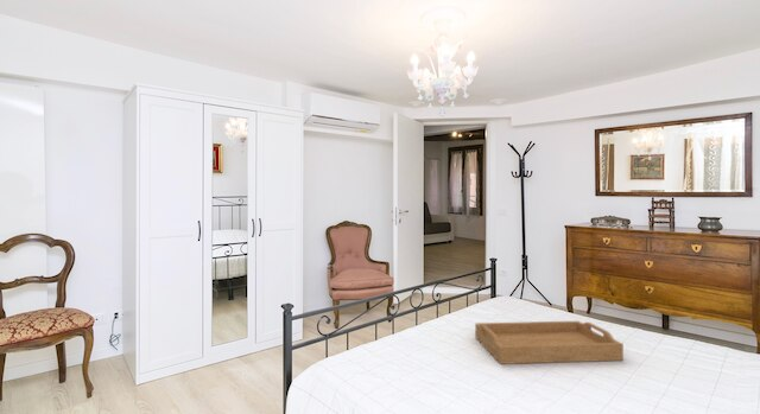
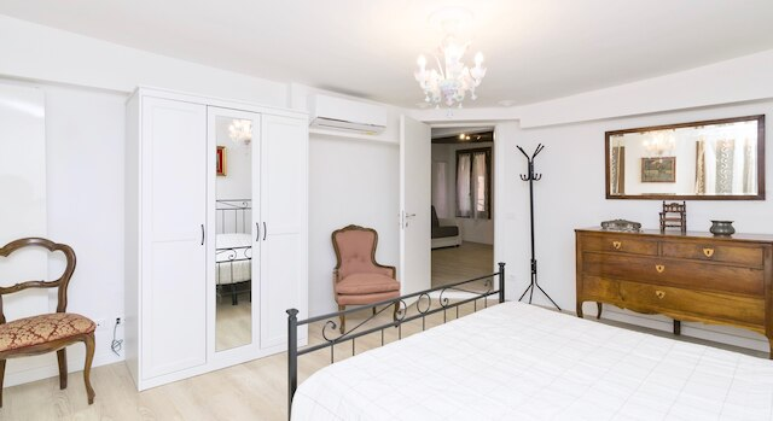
- serving tray (543, 337)
